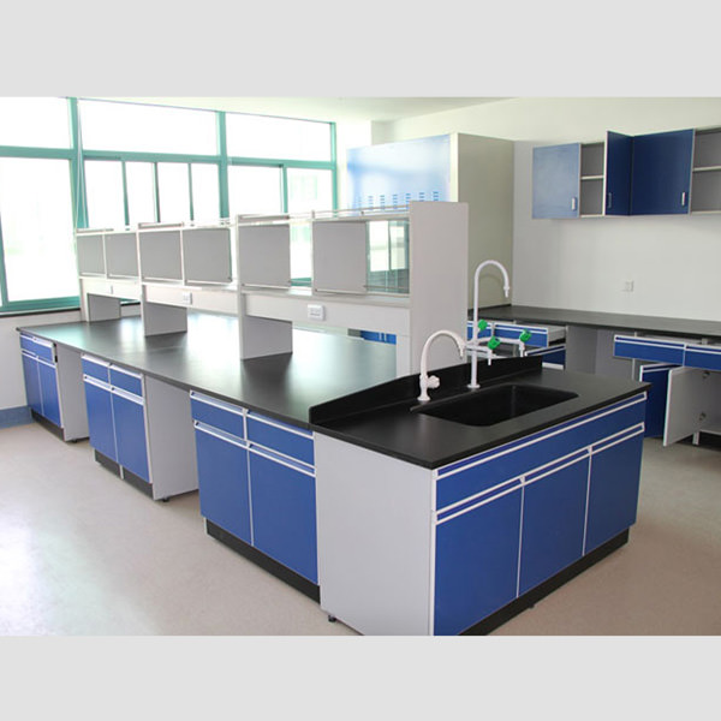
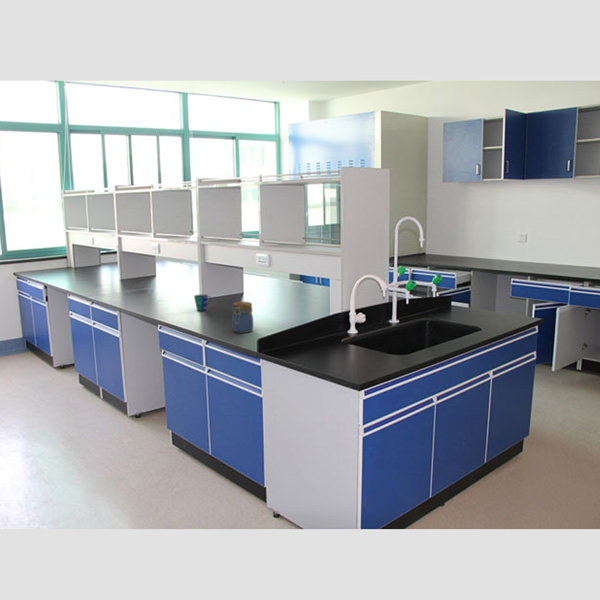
+ jar (242, 317)
+ cup (203, 302)
